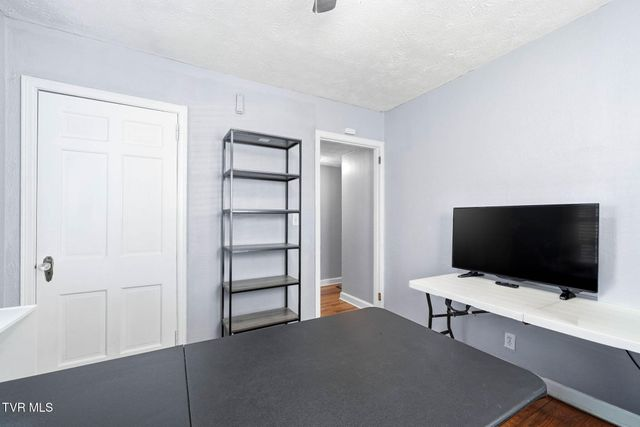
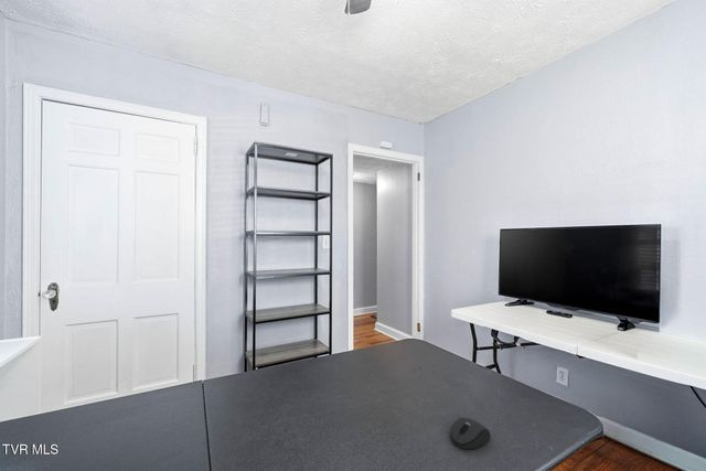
+ mouse (470, 430)
